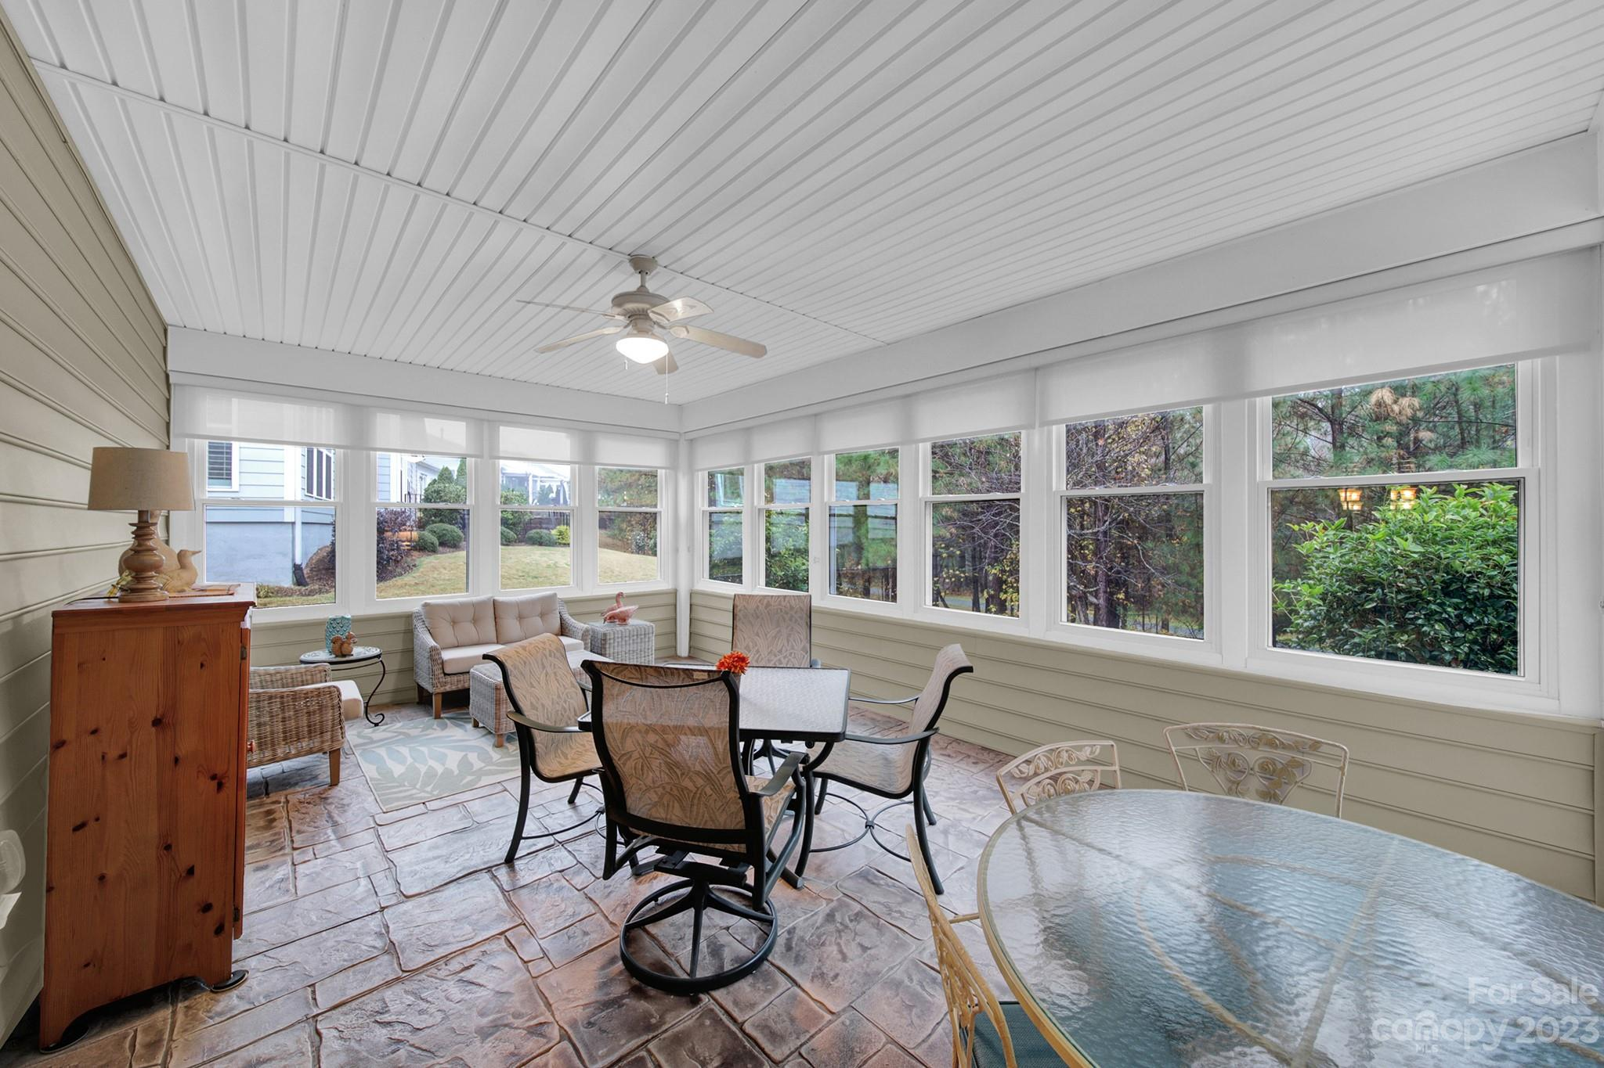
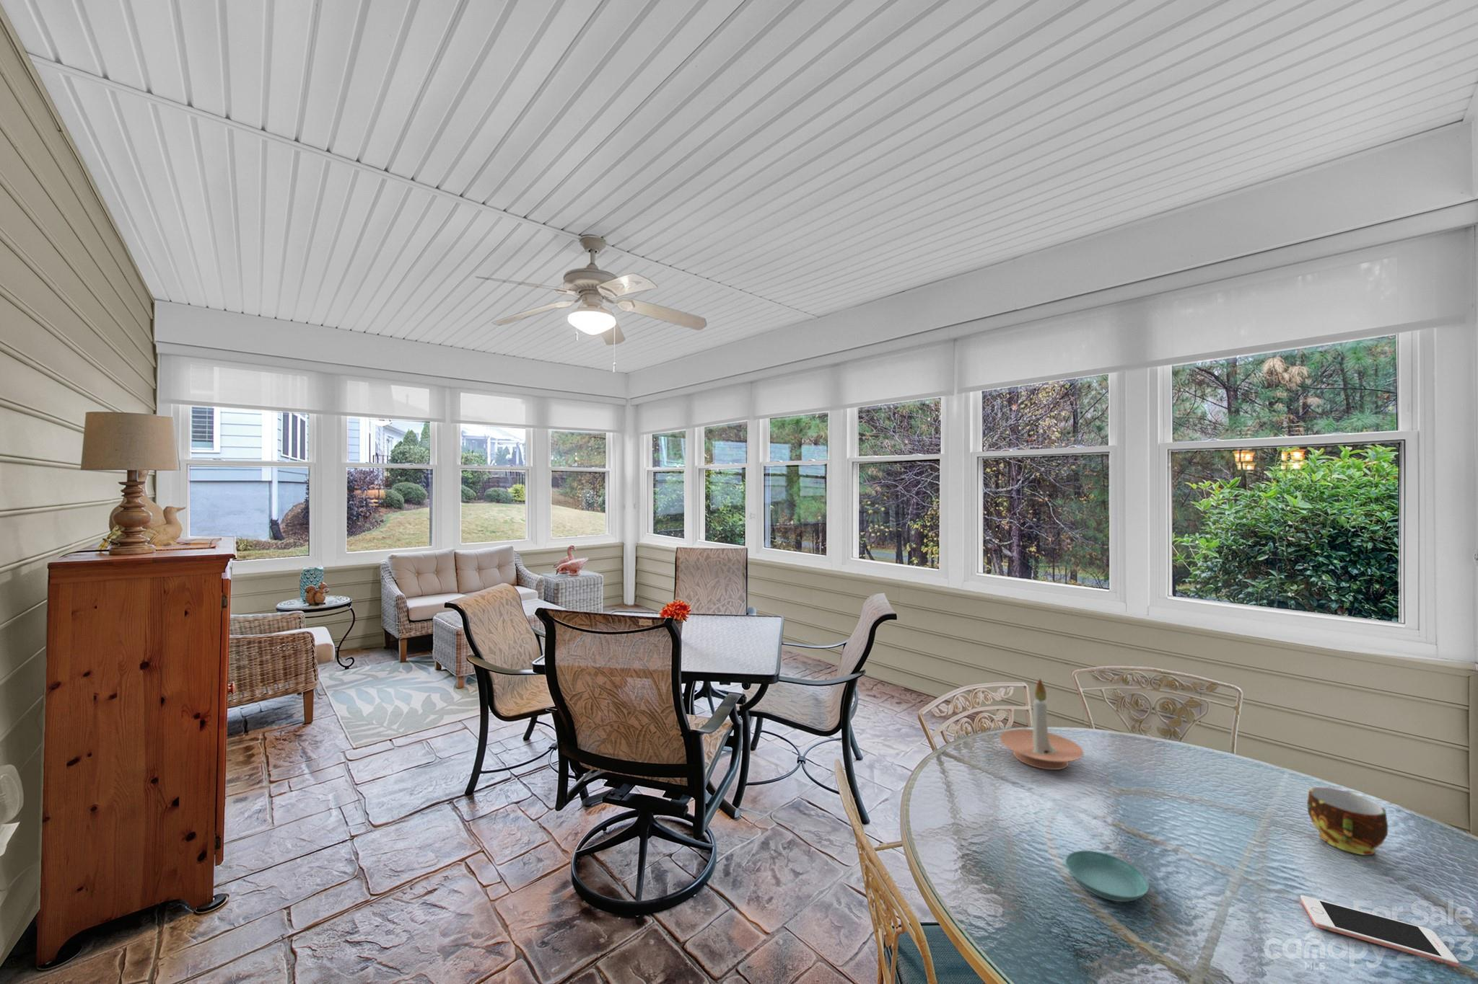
+ cell phone (1374, 928)
+ candle holder (1040, 718)
+ saucer (1105, 879)
+ cup (1348, 824)
